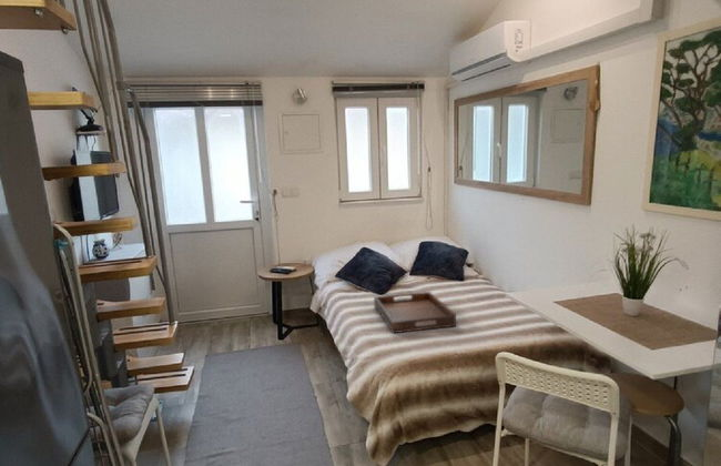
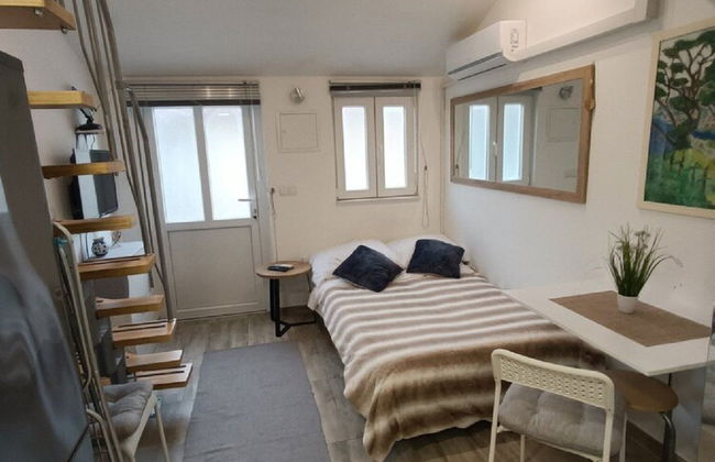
- serving tray (413, 310)
